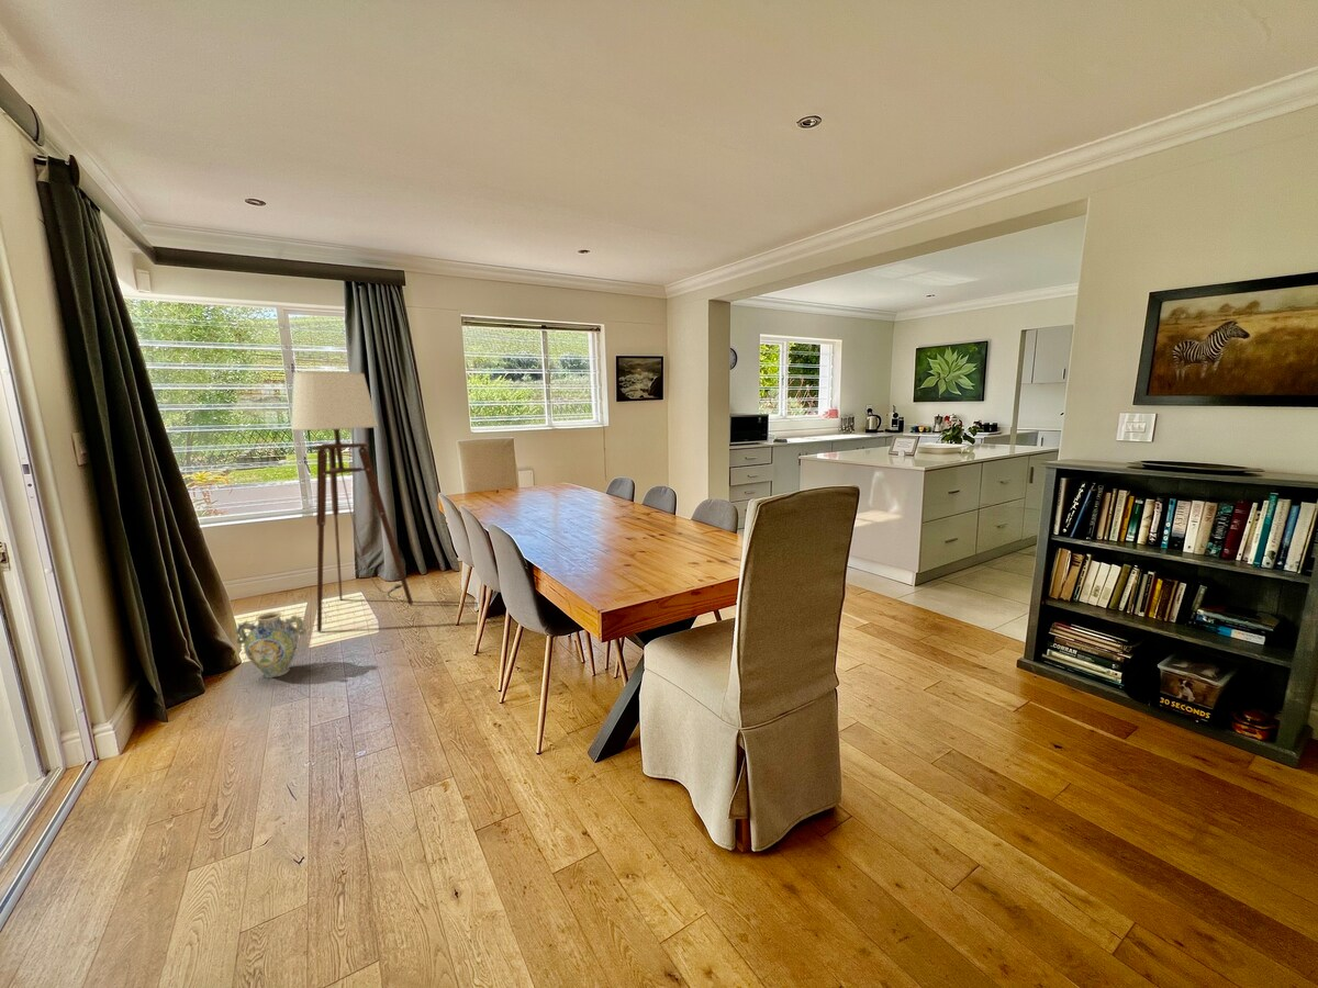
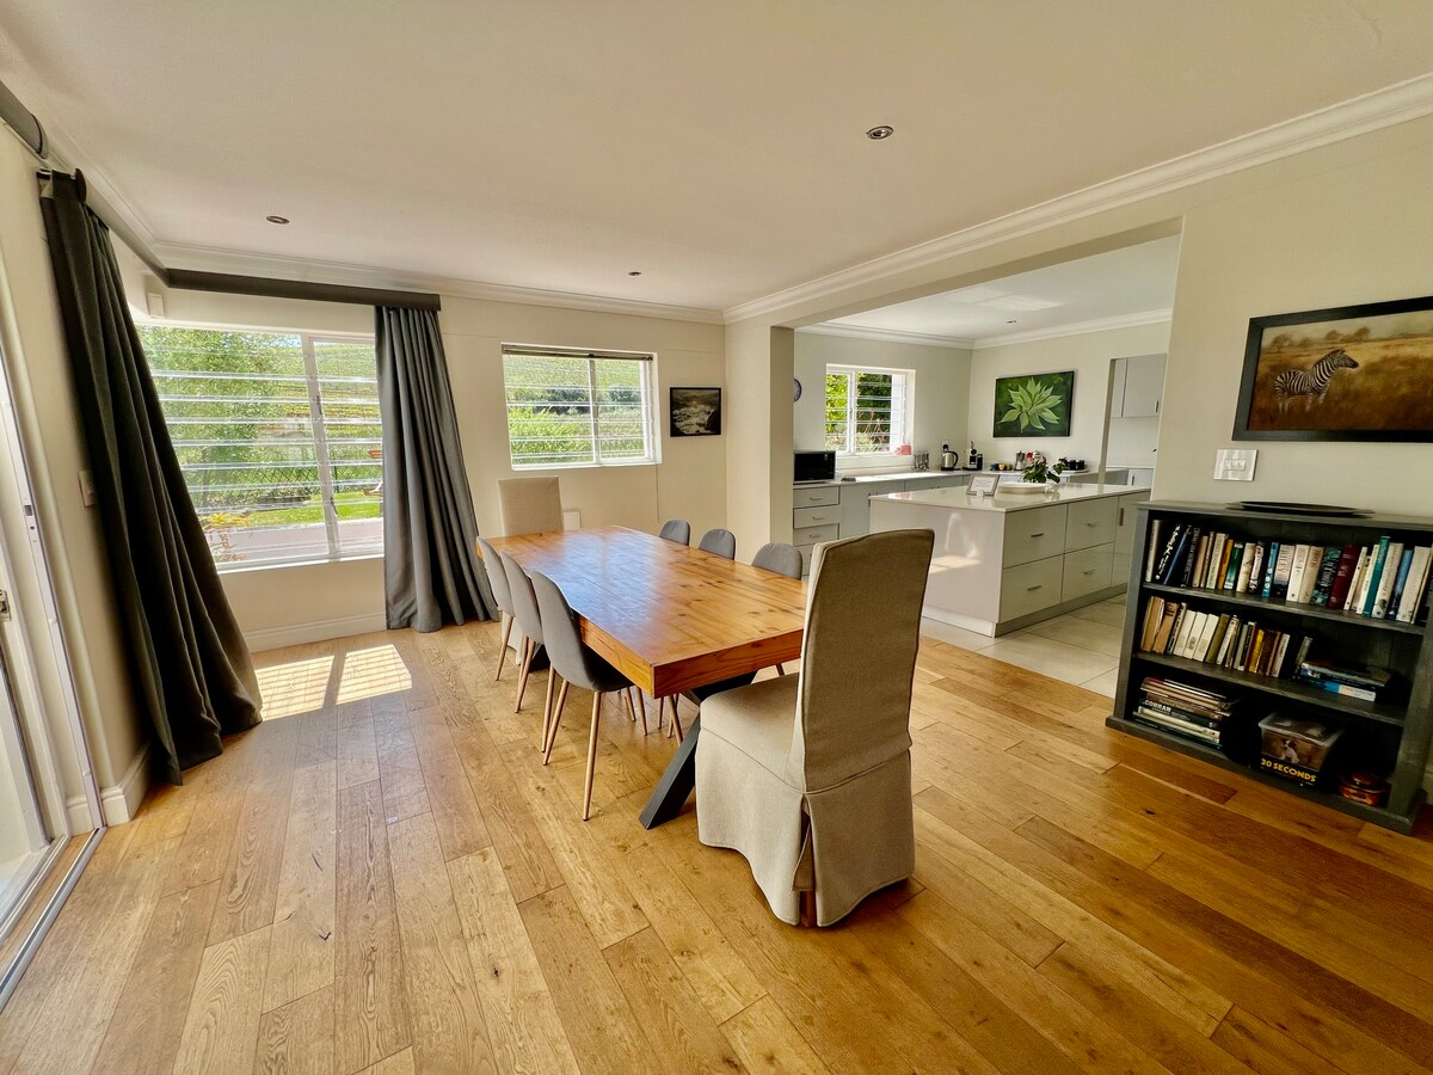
- floor lamp (347, 496)
- ceramic jug (272, 644)
